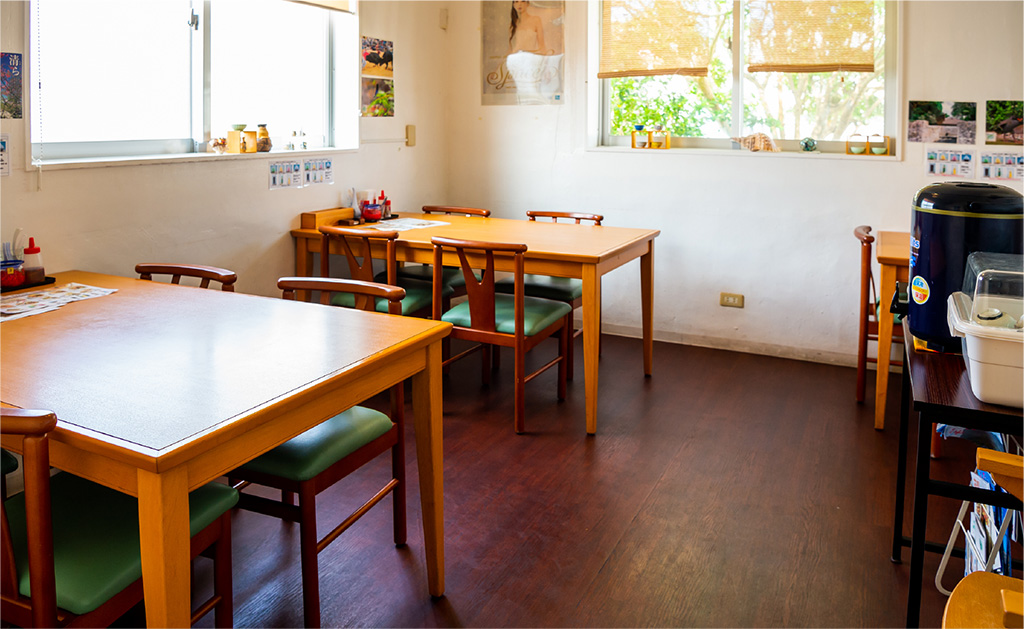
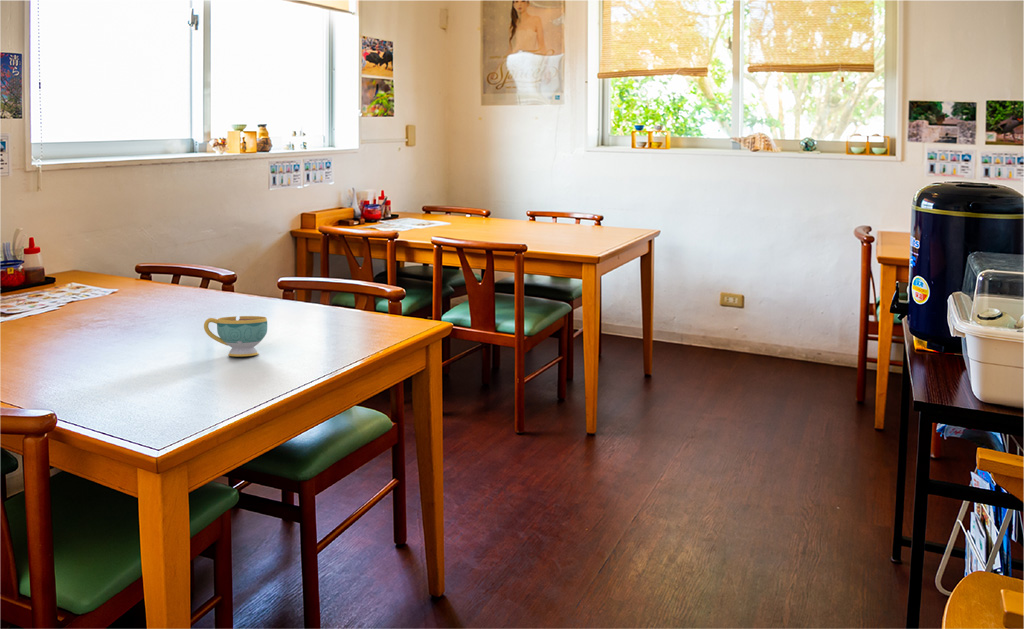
+ teacup (238, 335)
